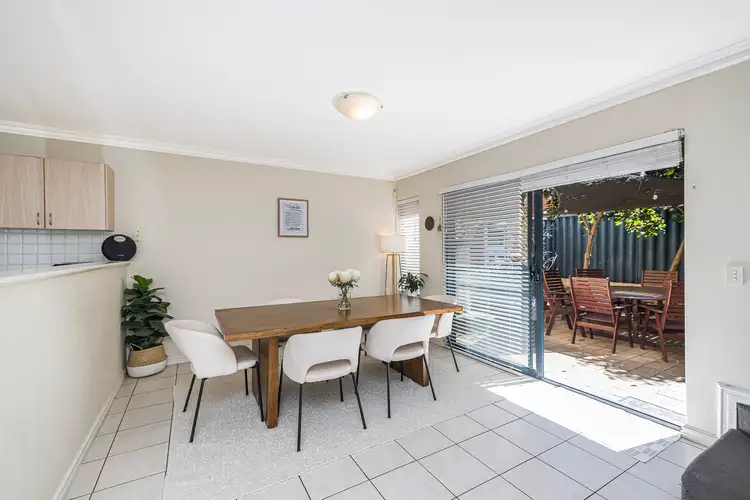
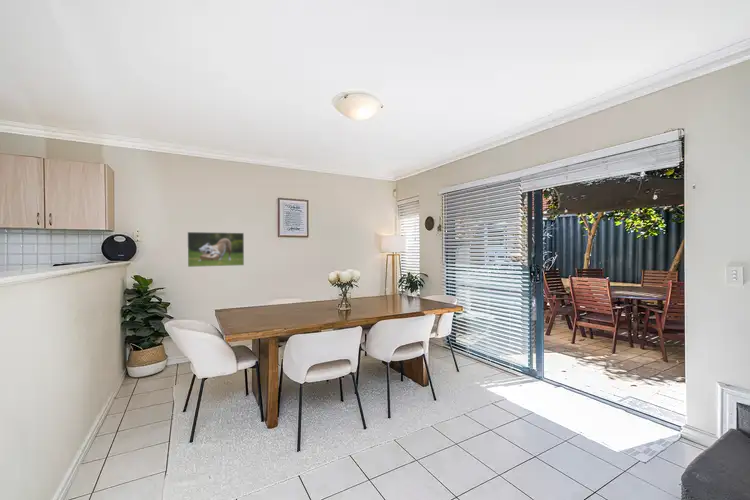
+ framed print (216, 249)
